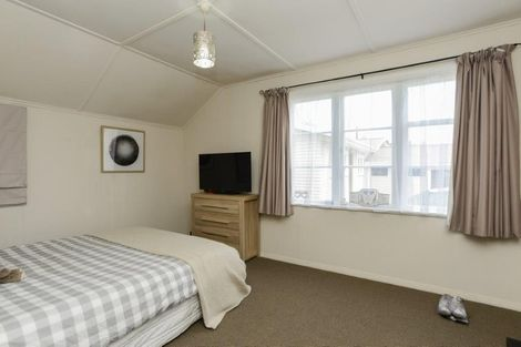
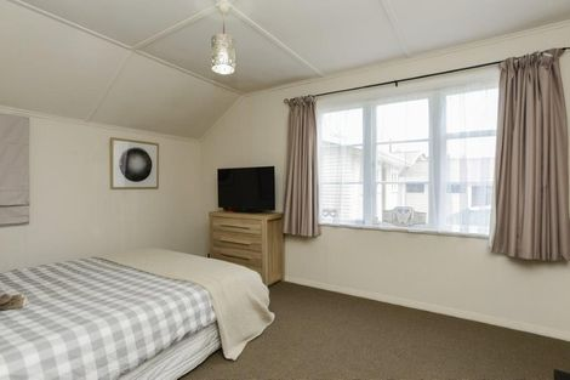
- shoe (451, 305)
